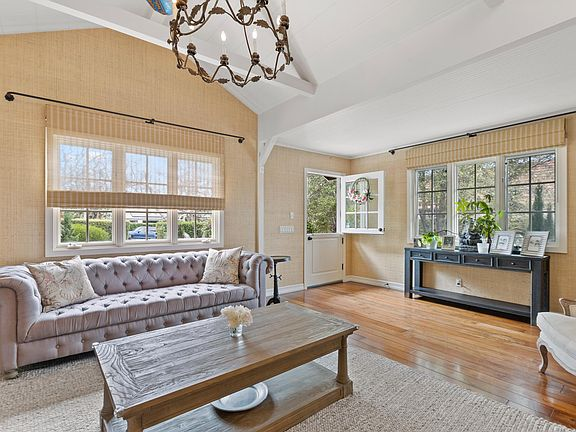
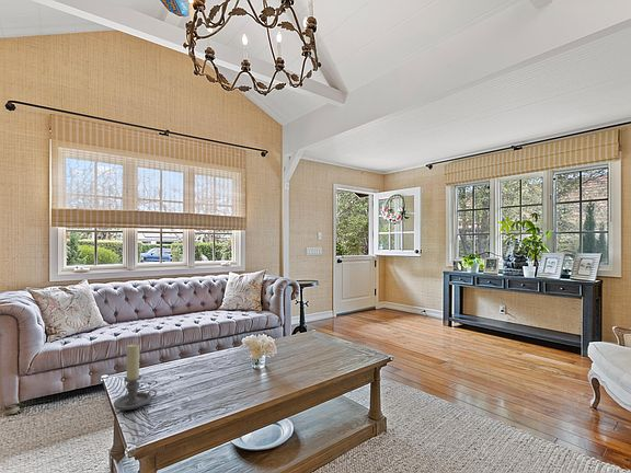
+ candle holder (136, 373)
